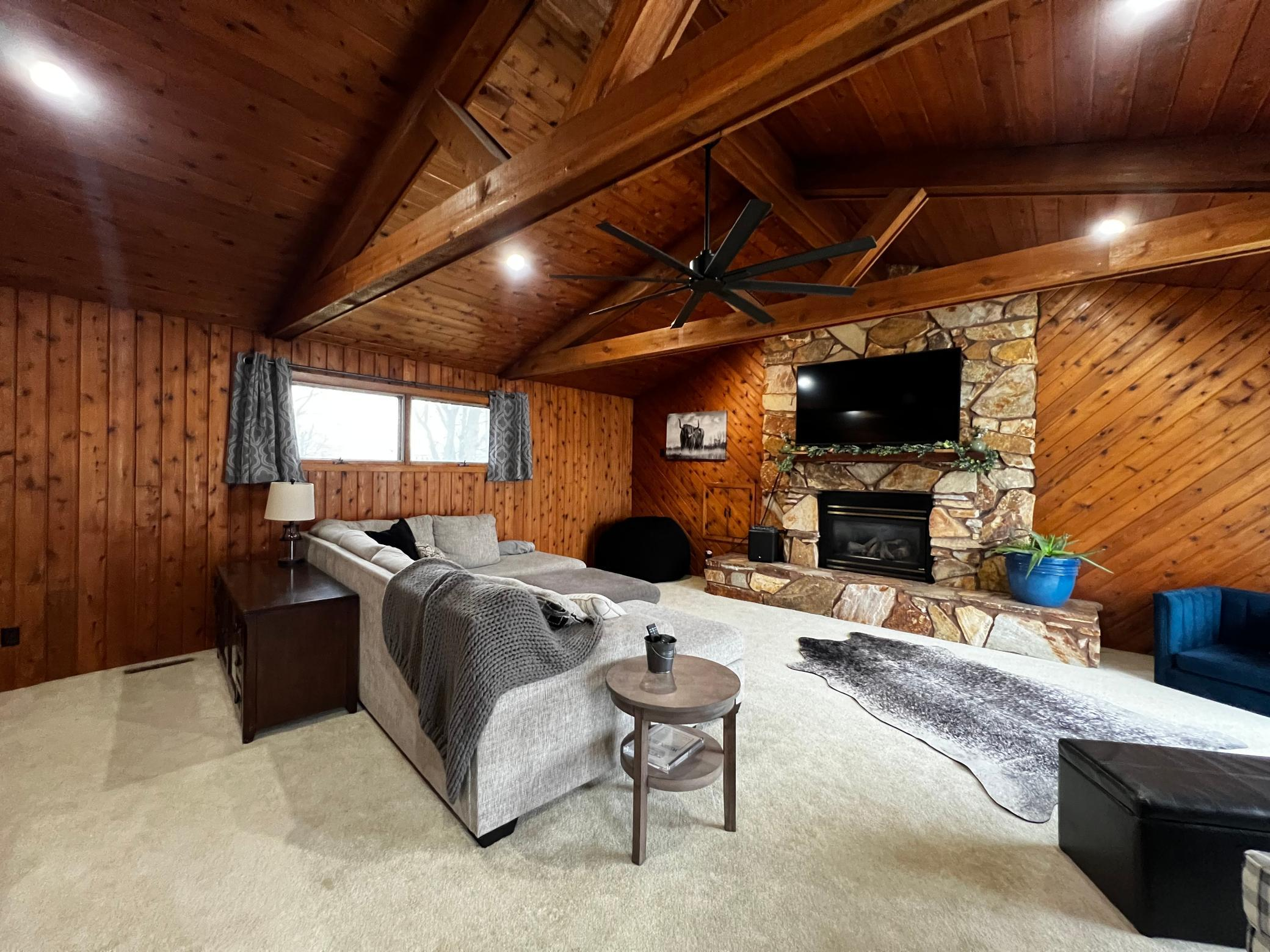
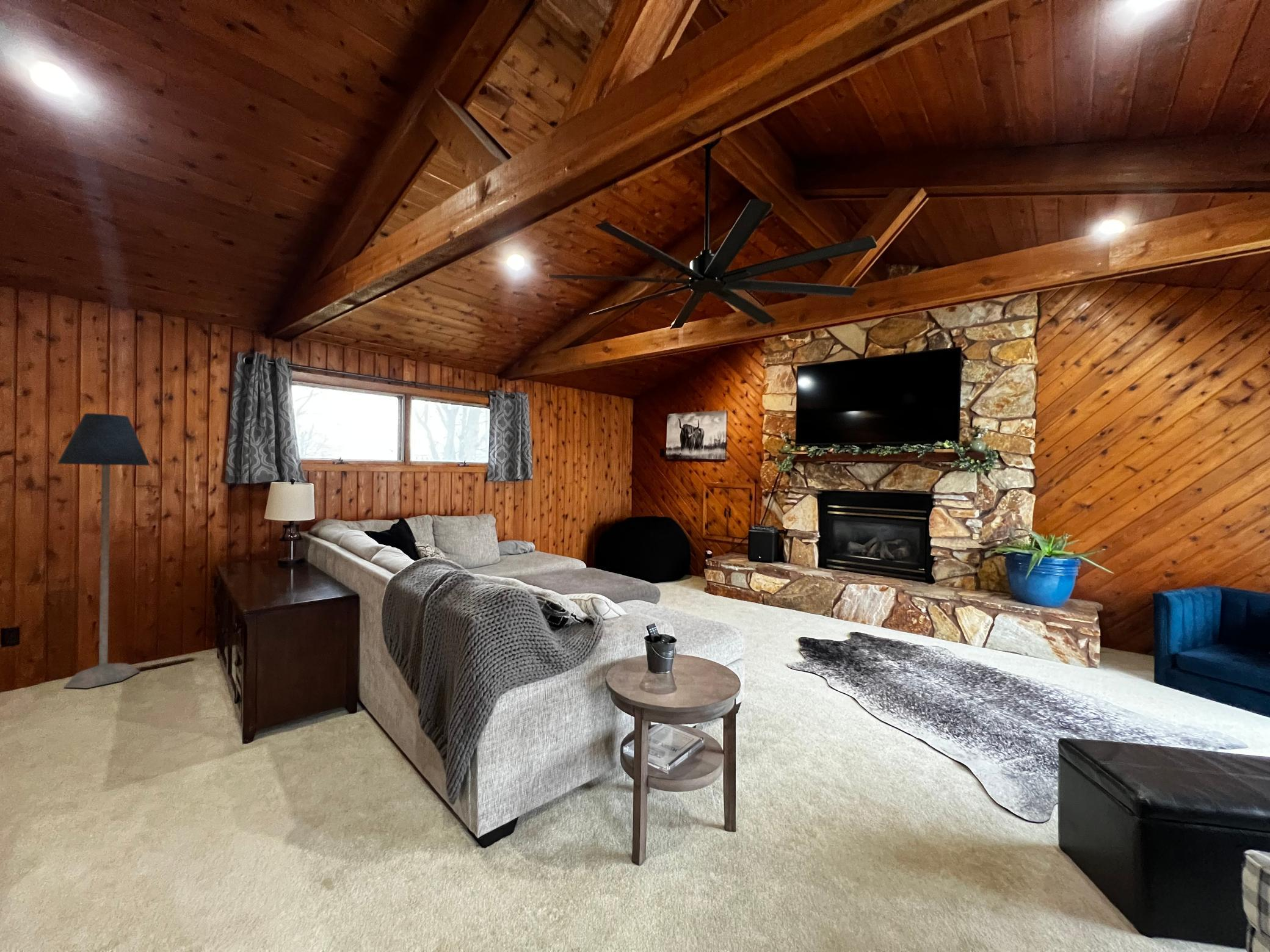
+ floor lamp (105, 546)
